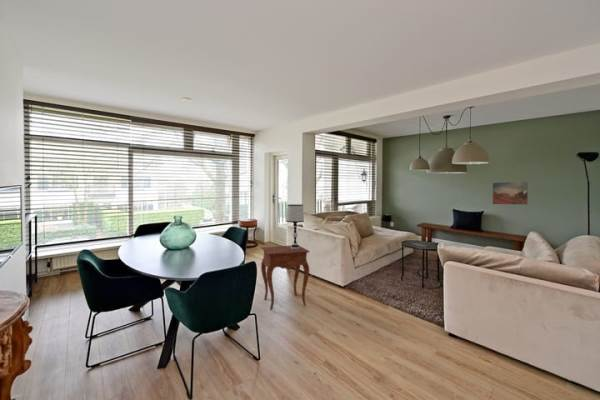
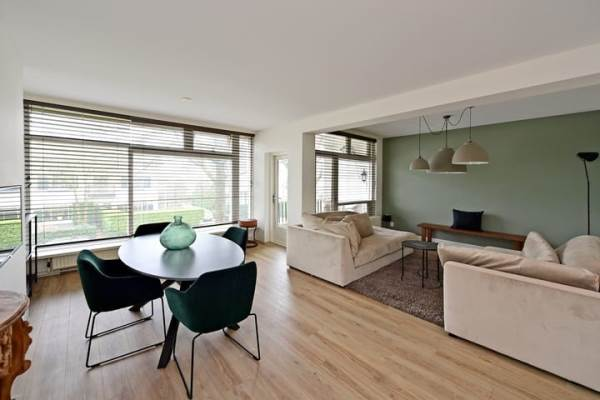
- side table (287, 269)
- wall art (509, 193)
- table lamp (295, 226)
